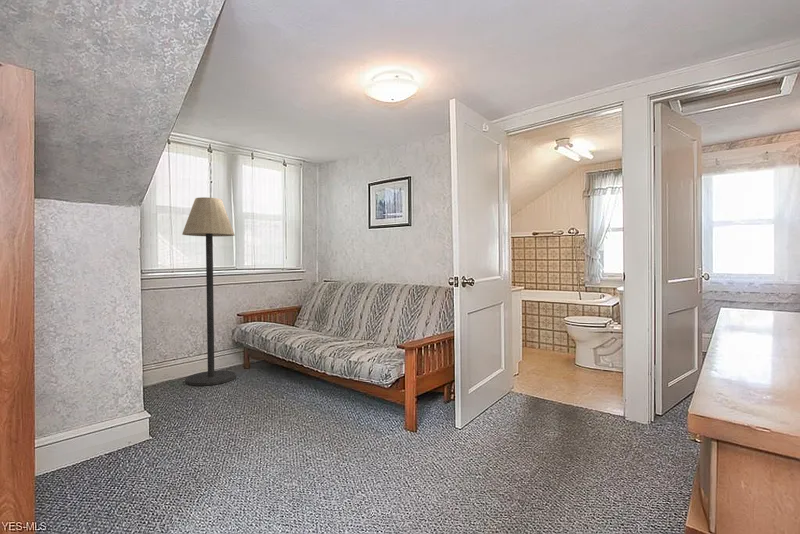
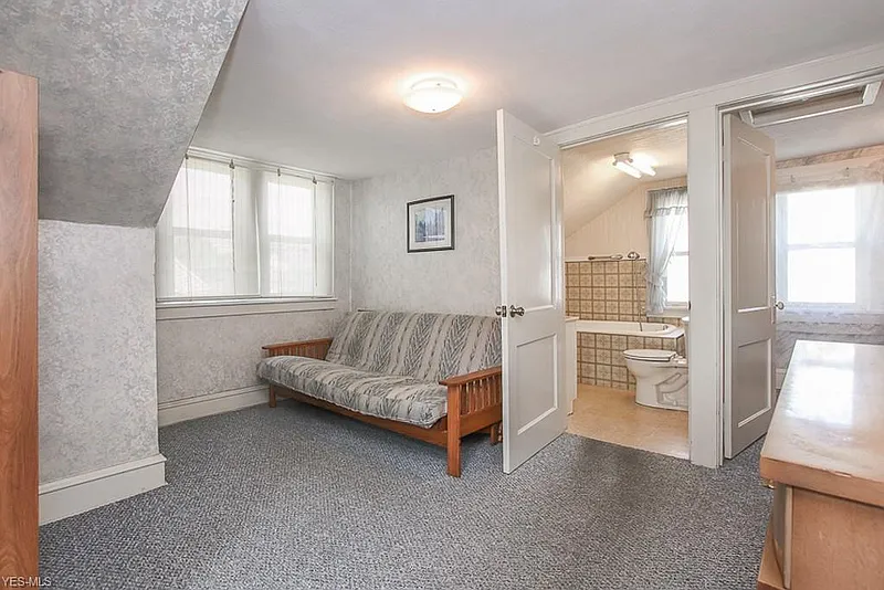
- floor lamp (209, 289)
